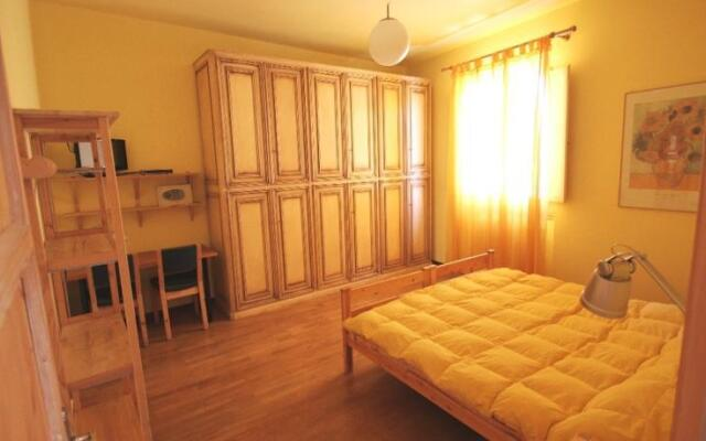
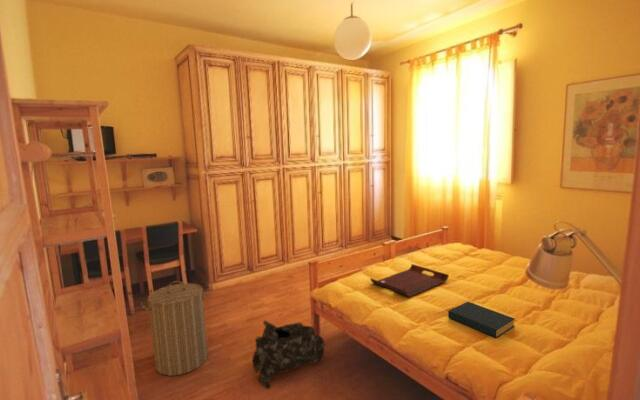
+ body armor (288, 341)
+ serving tray (409, 279)
+ hardback book (480, 318)
+ laundry hamper (178, 321)
